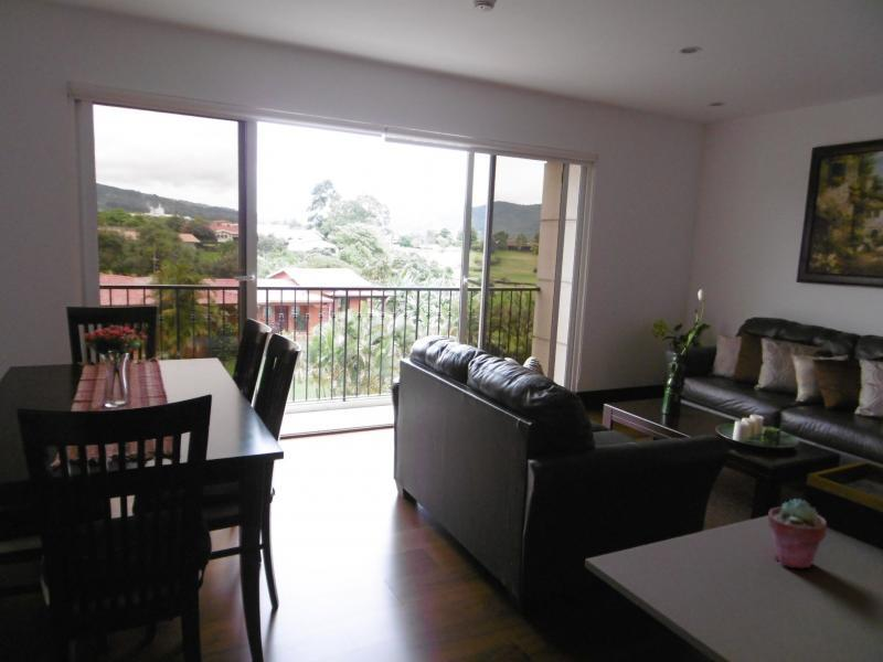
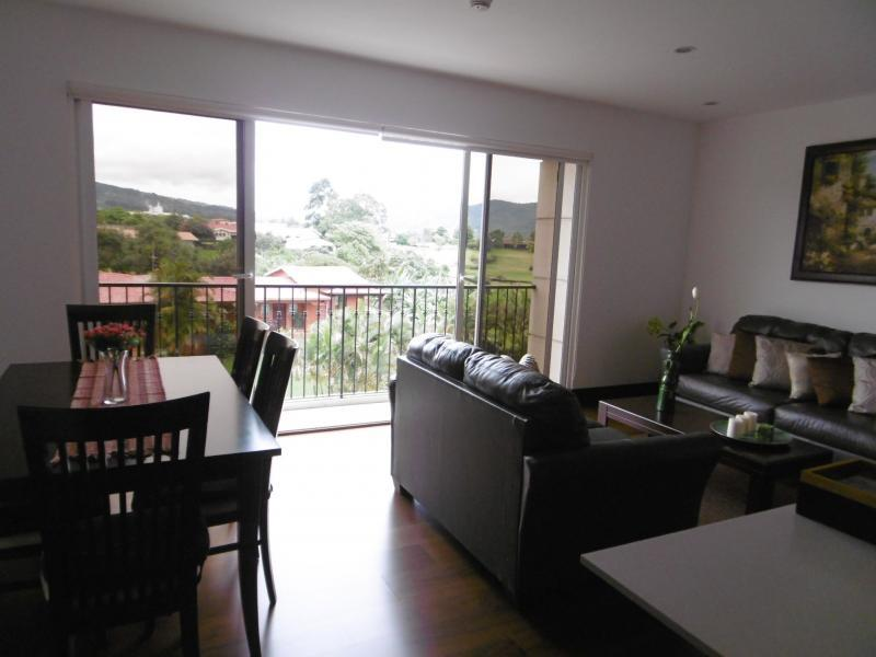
- potted succulent (796, 530)
